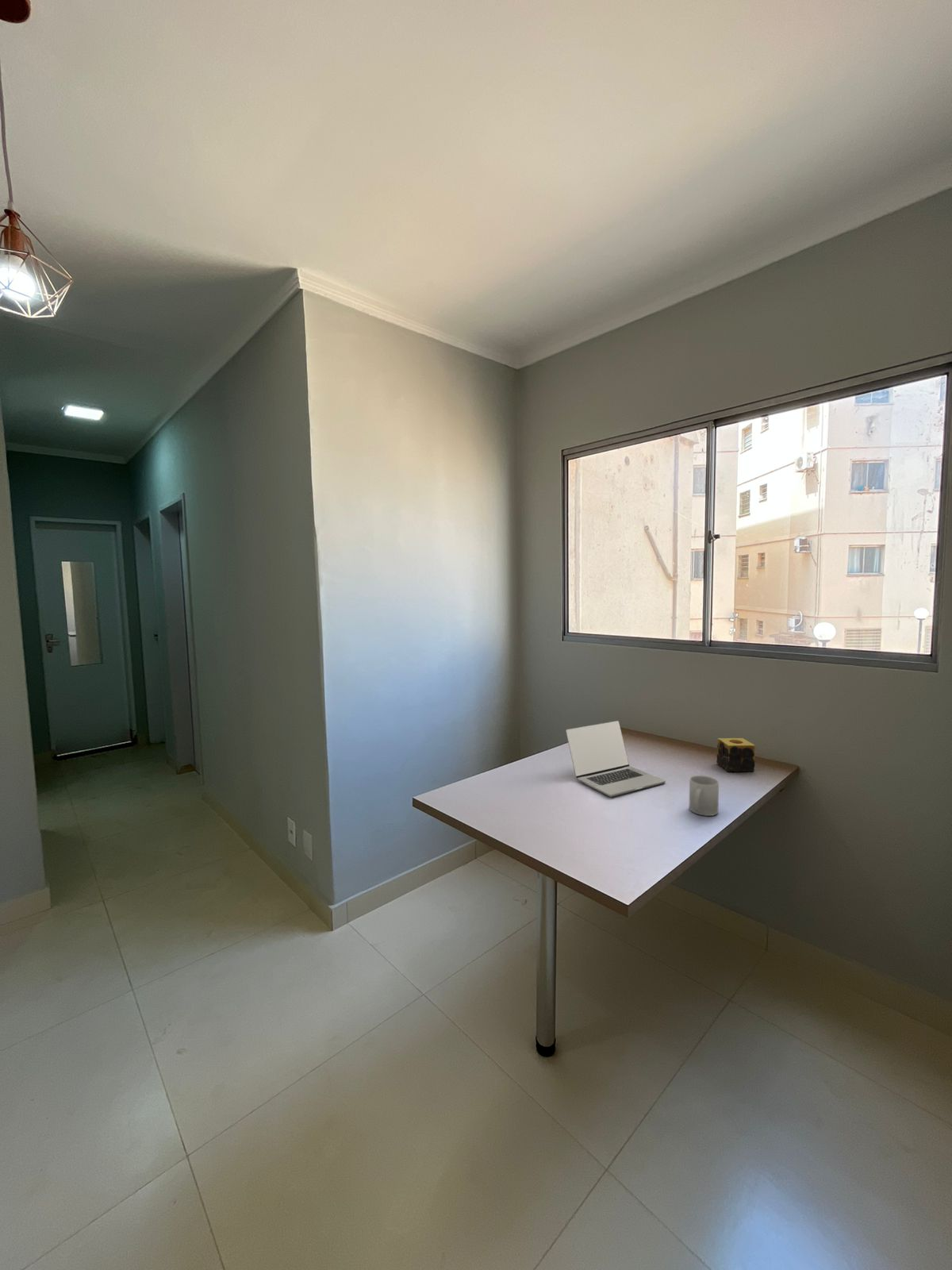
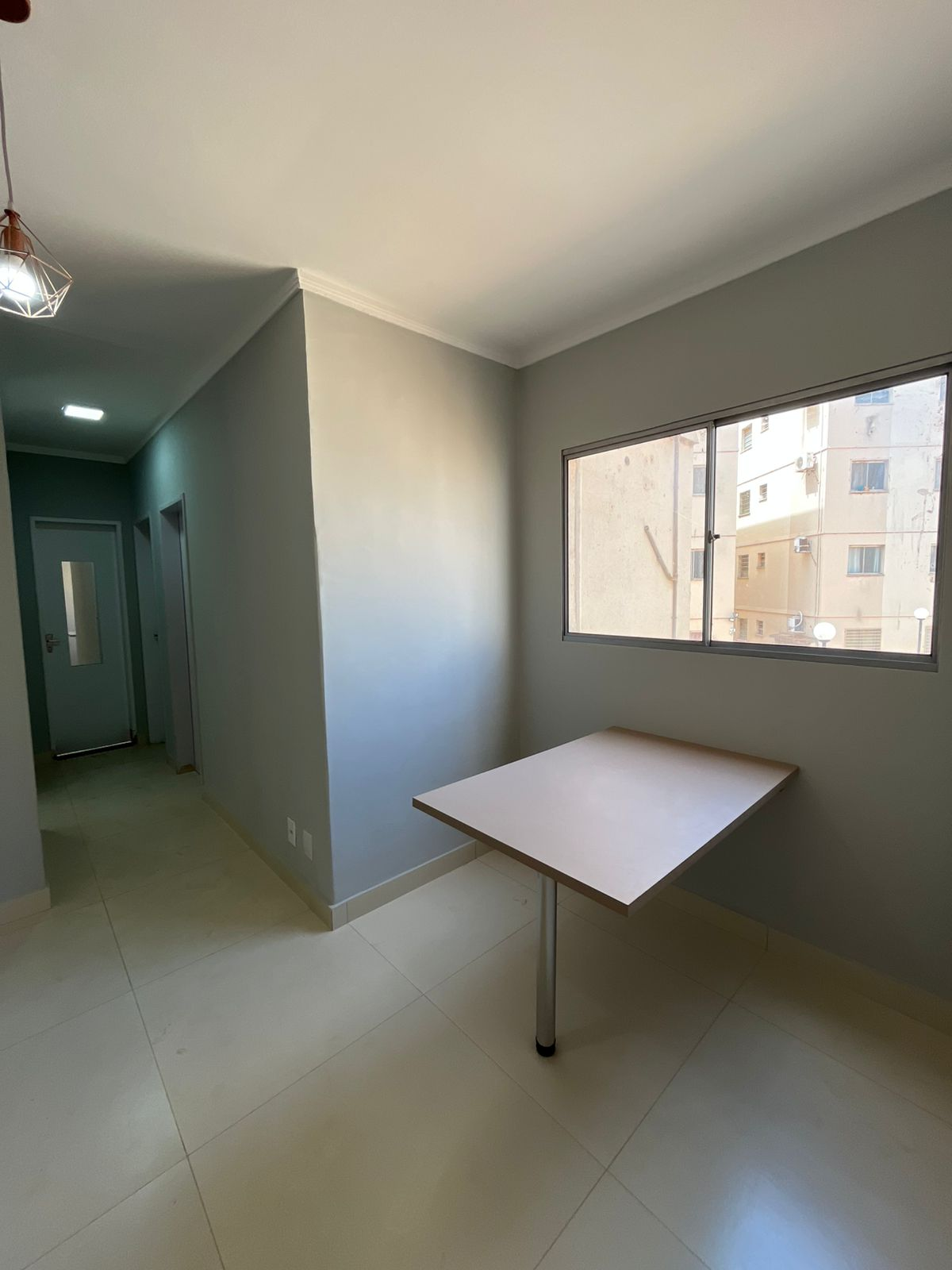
- mug (701, 797)
- laptop (614, 756)
- candle (735, 754)
